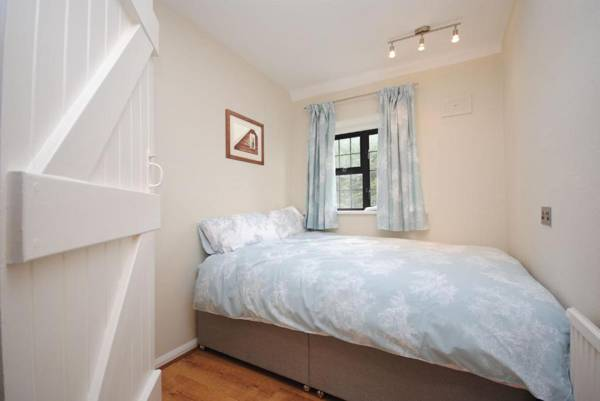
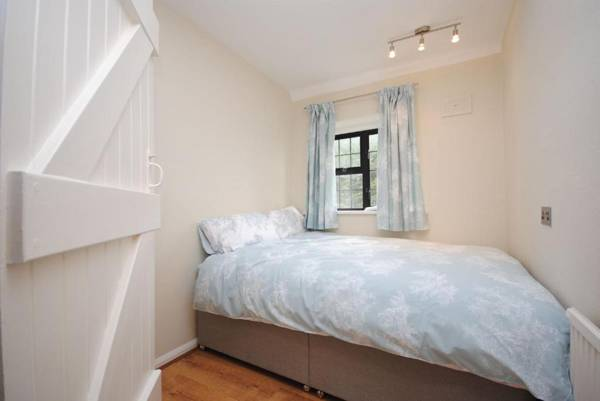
- picture frame (246, 139)
